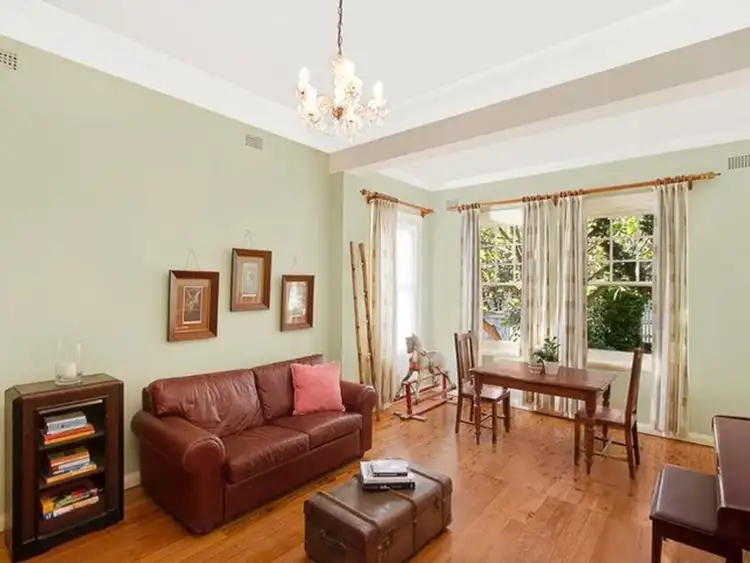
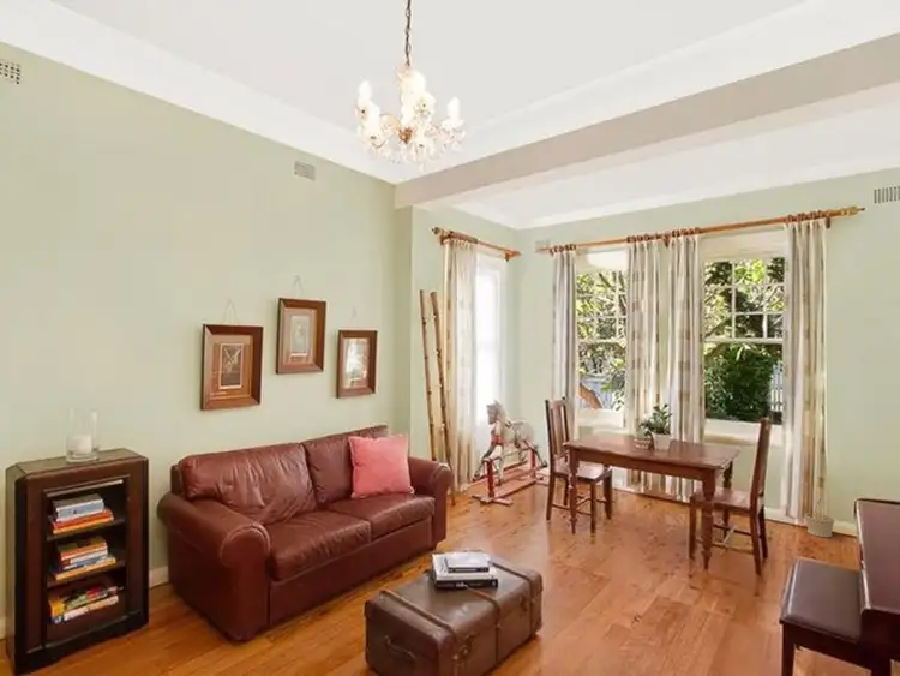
+ basket (820, 514)
